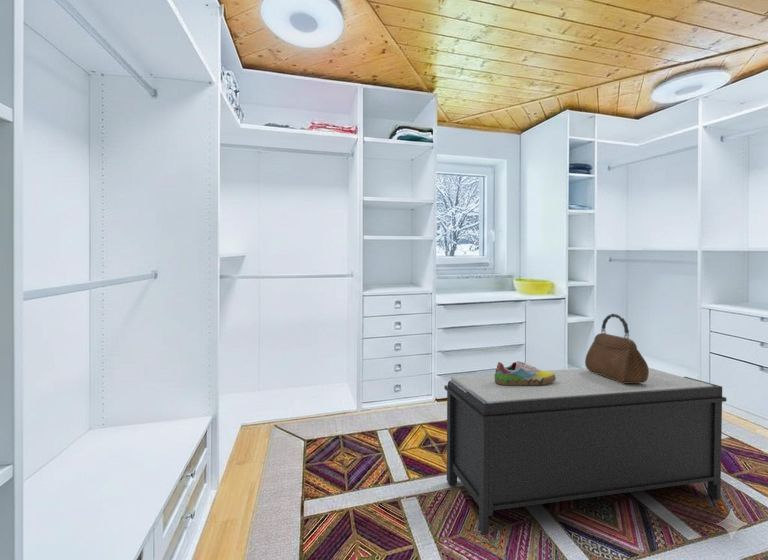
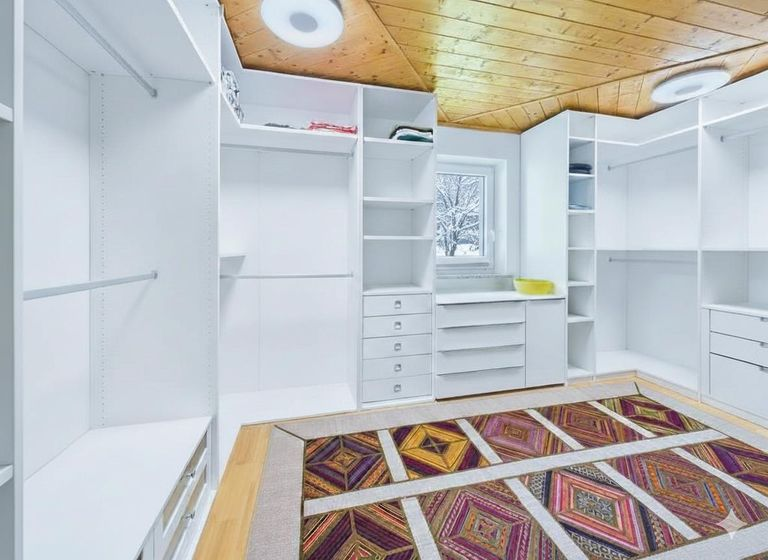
- handbag (614, 345)
- bench (578, 435)
- shoe (525, 372)
